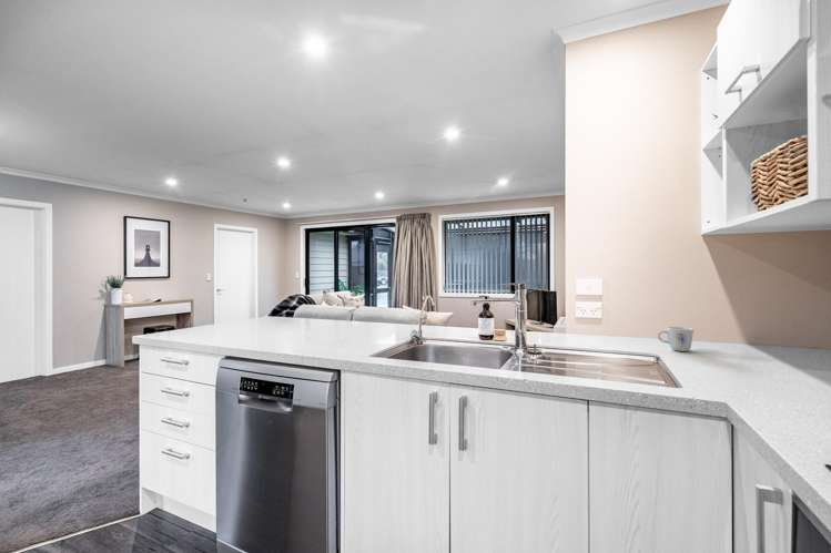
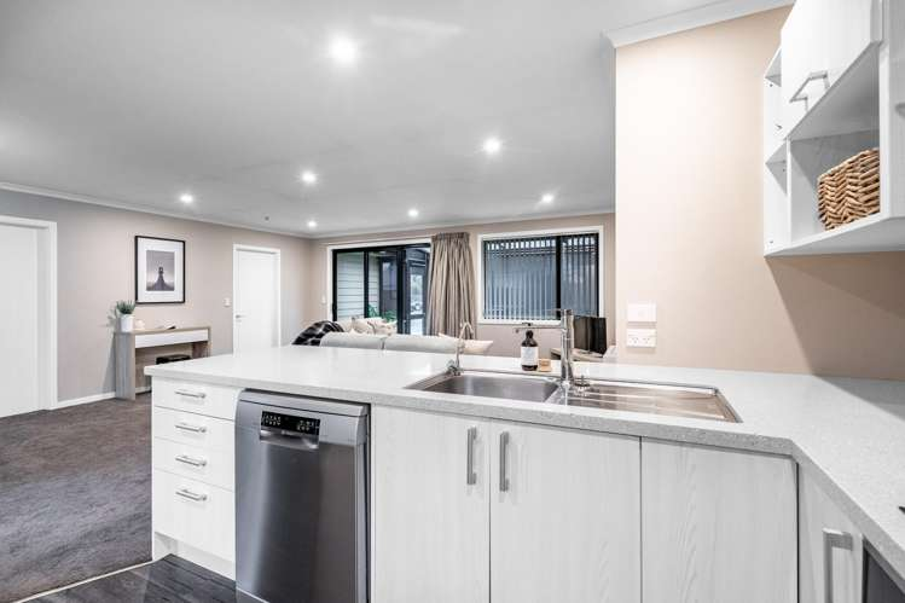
- mug (675, 338)
